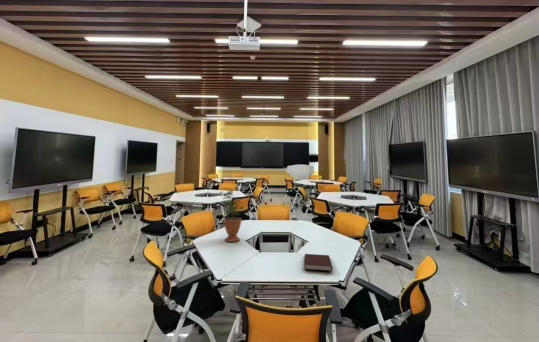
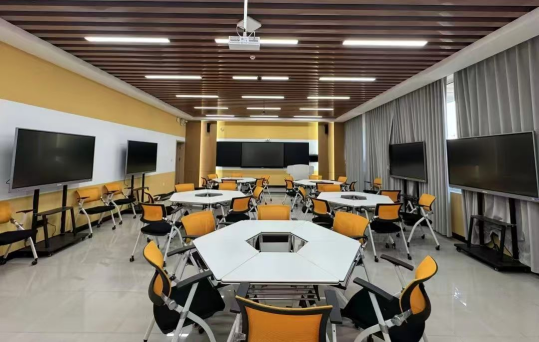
- notebook (317, 261)
- potted plant (231, 213)
